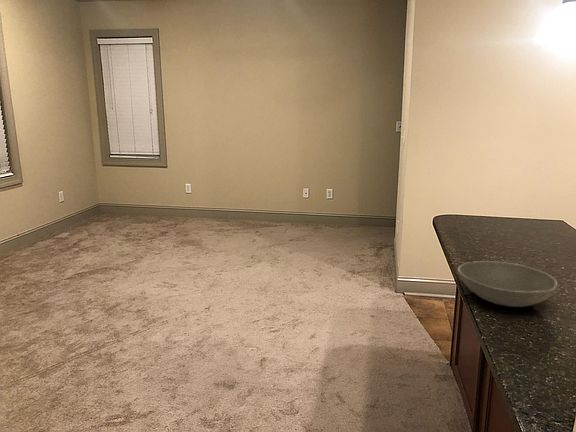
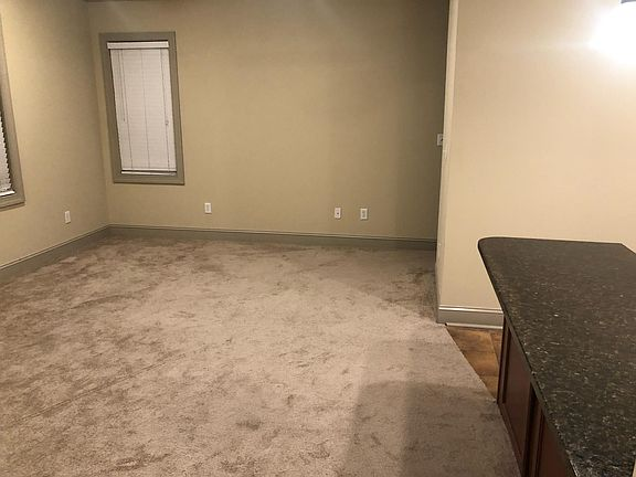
- bowl (504, 287)
